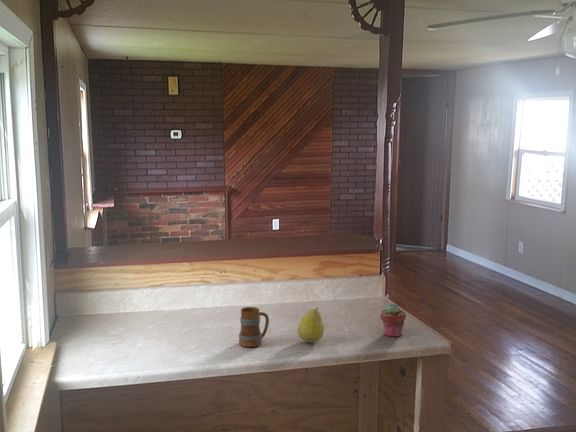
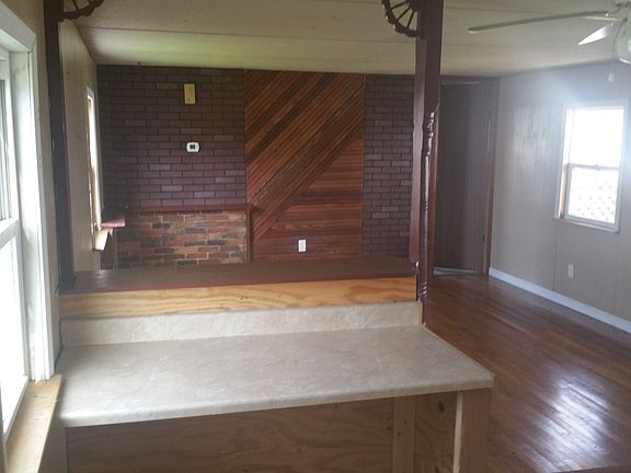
- mug (254, 325)
- fruit (310, 325)
- potted succulent (392, 318)
